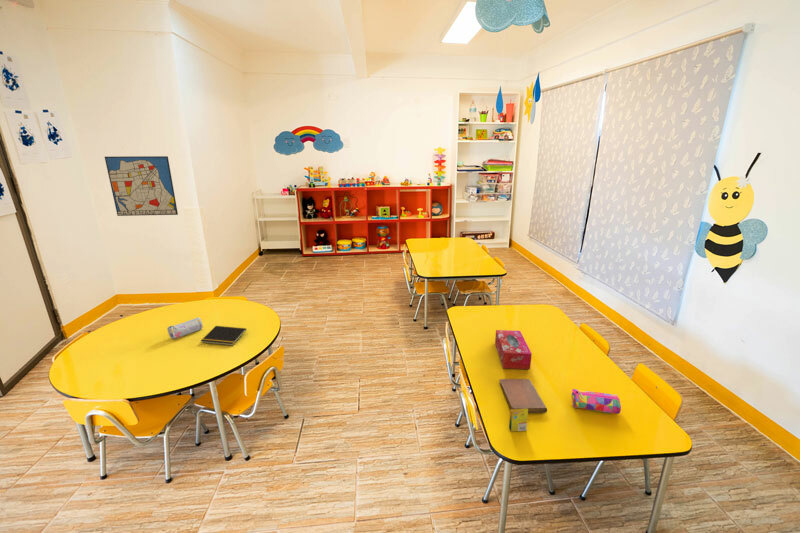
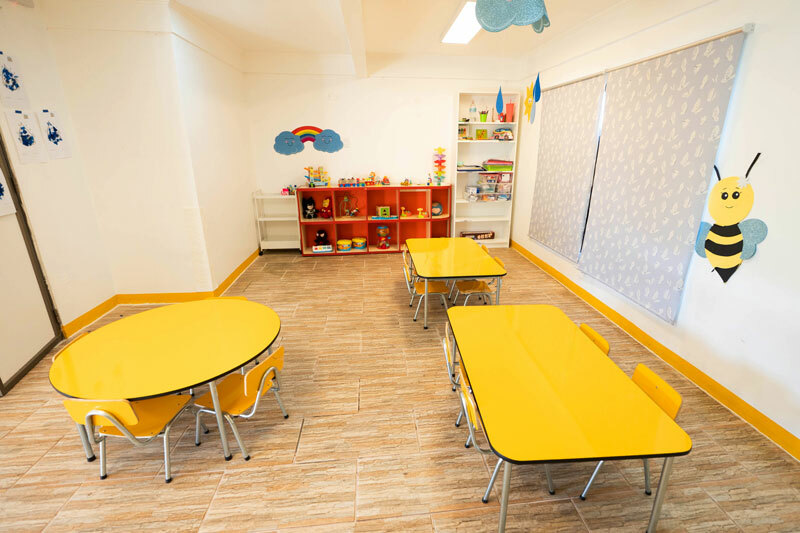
- tissue box (512, 348)
- crayon box (518, 418)
- notepad (224, 335)
- pencil case (185, 327)
- notebook (521, 394)
- wall art (142, 186)
- pencil case (595, 401)
